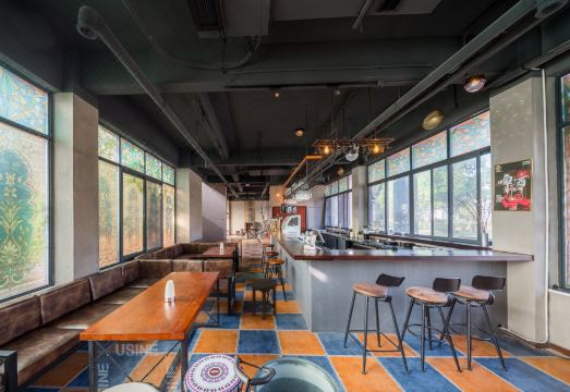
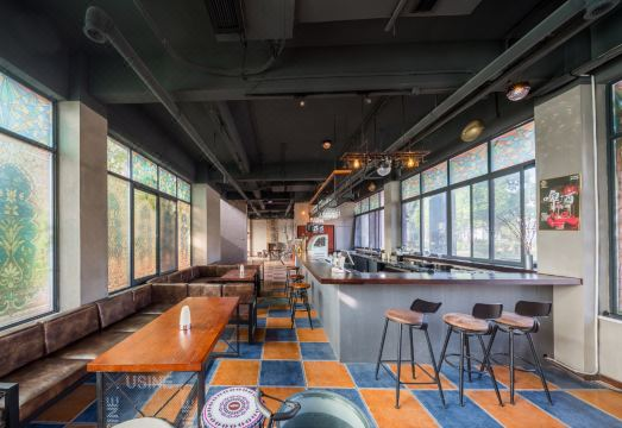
- stool (264, 298)
